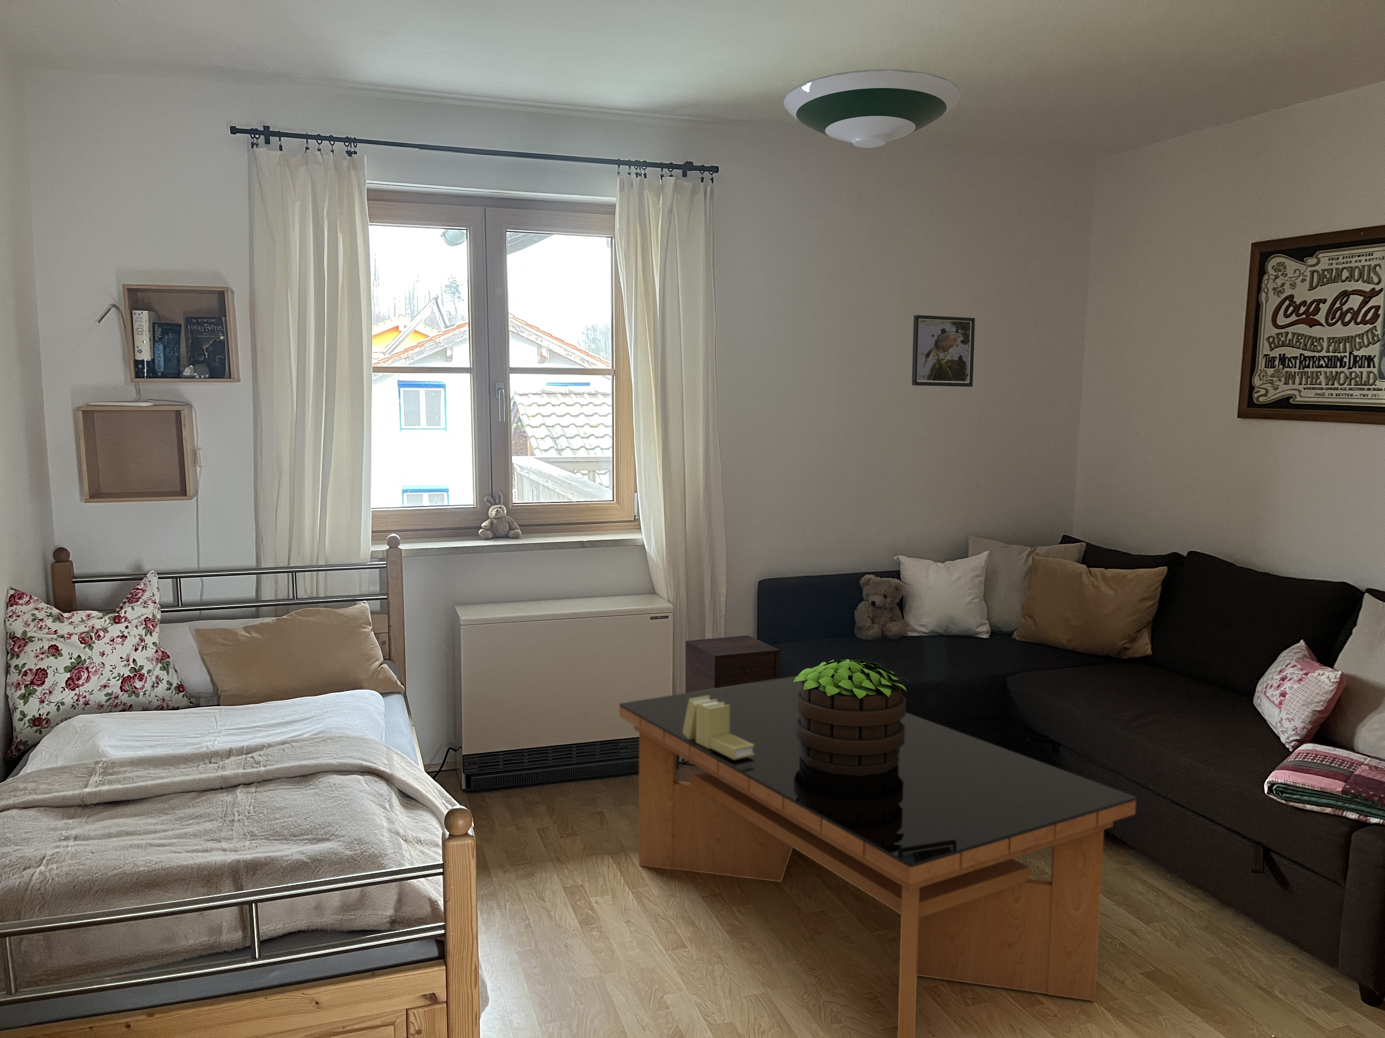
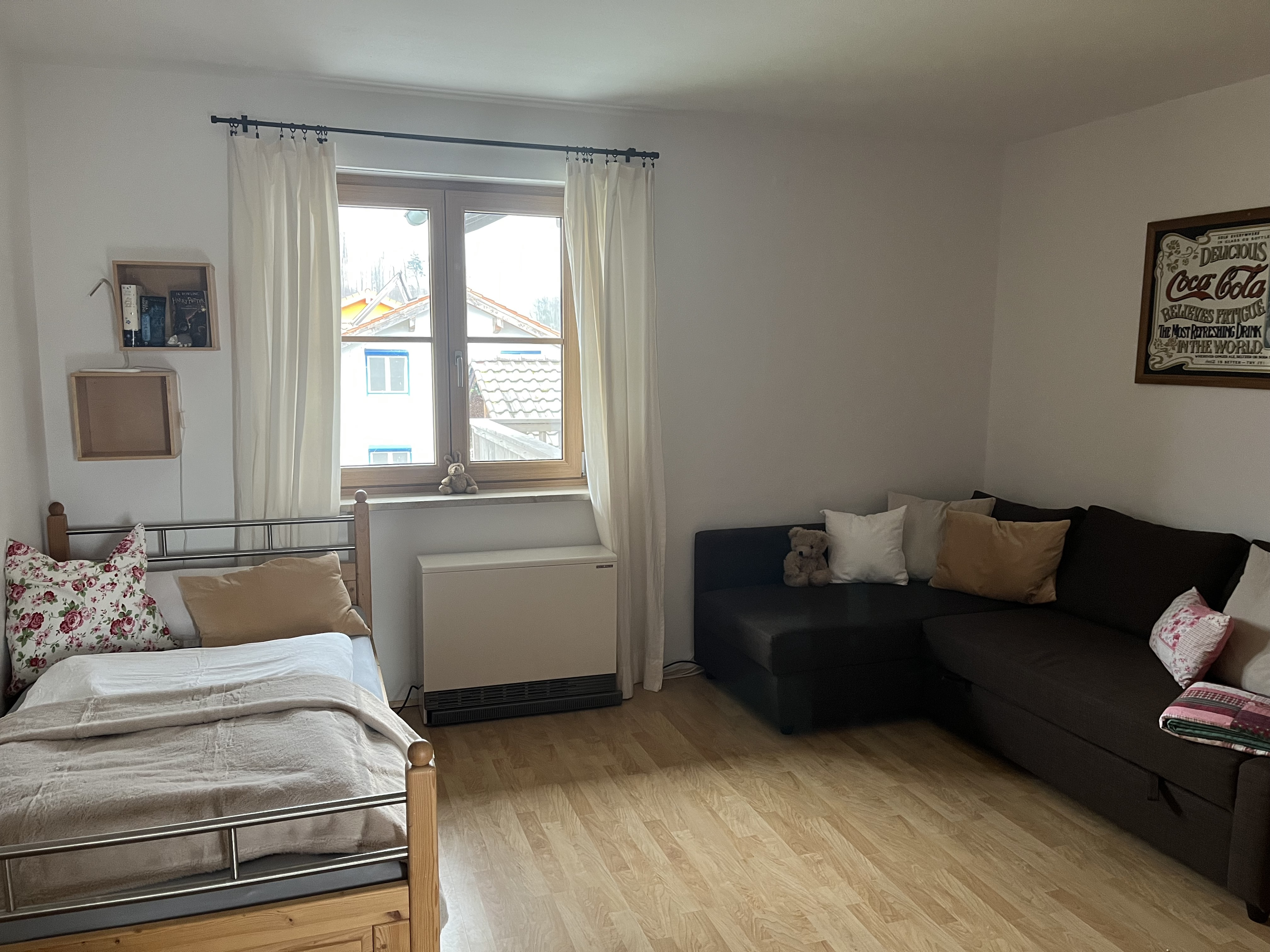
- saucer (870, 122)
- books (718, 725)
- potted plant (851, 709)
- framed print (943, 351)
- coffee table (840, 834)
- side table (730, 686)
